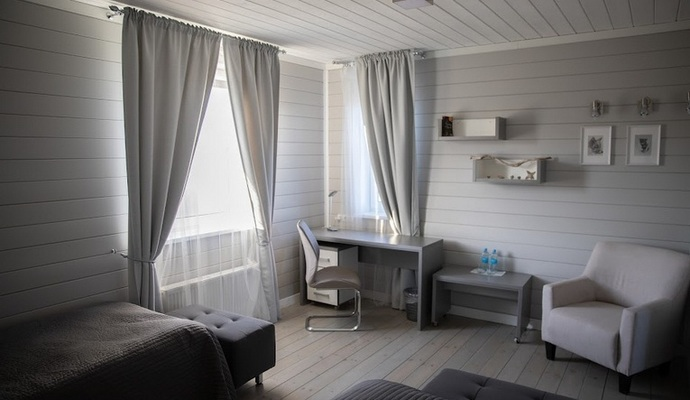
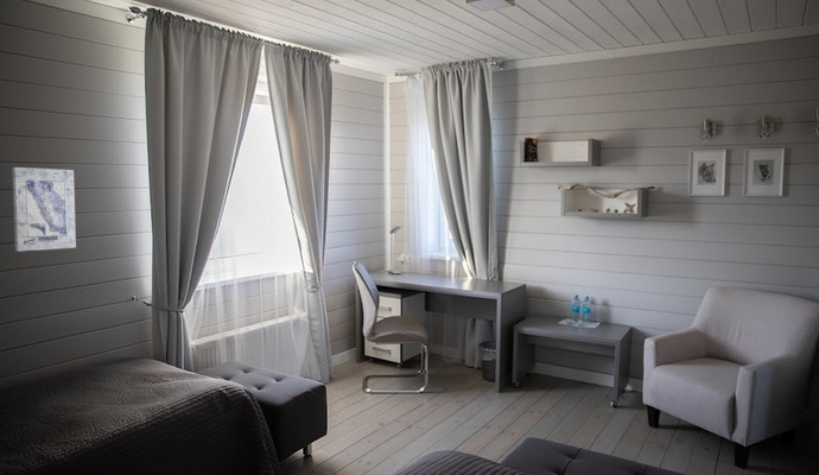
+ wall art (45, 209)
